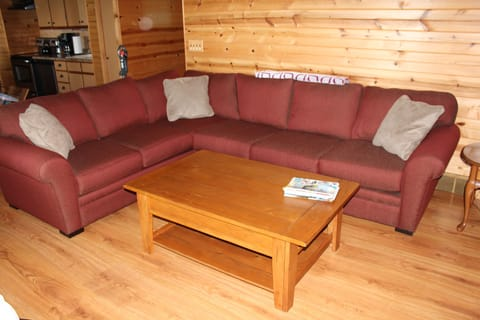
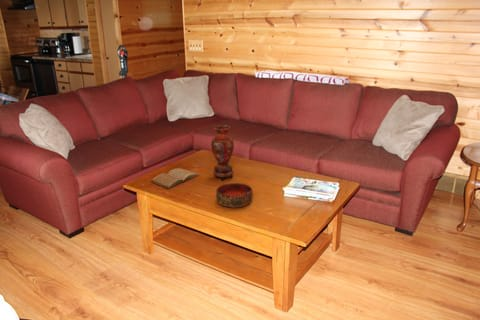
+ vase (222, 152)
+ book (175, 176)
+ bowl (234, 195)
